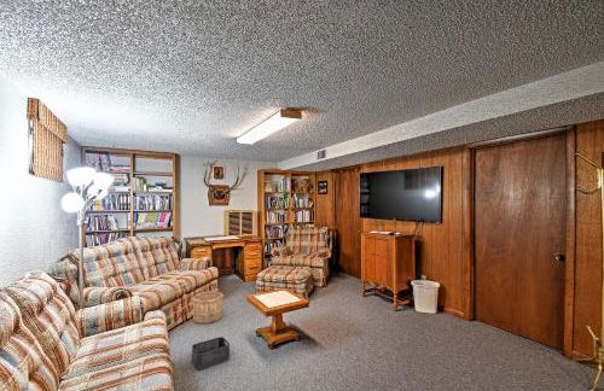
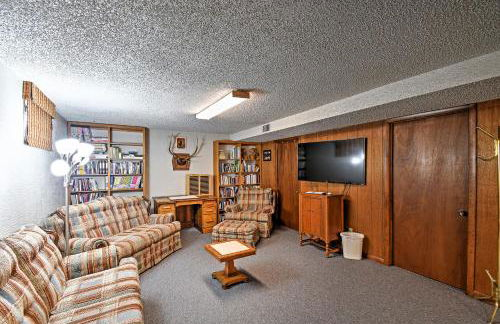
- storage bin (210, 352)
- wooden bucket (208, 307)
